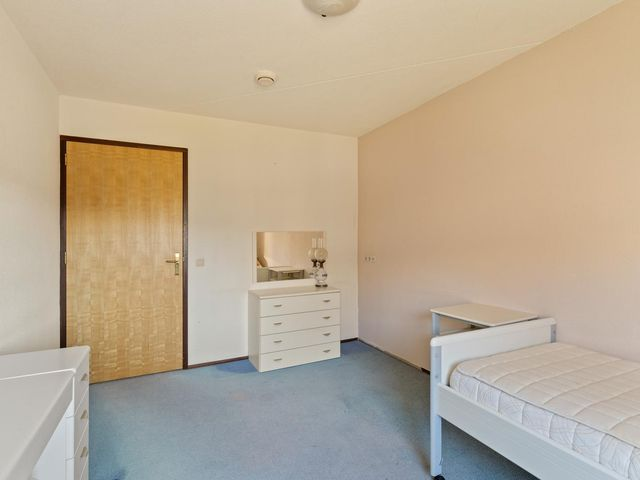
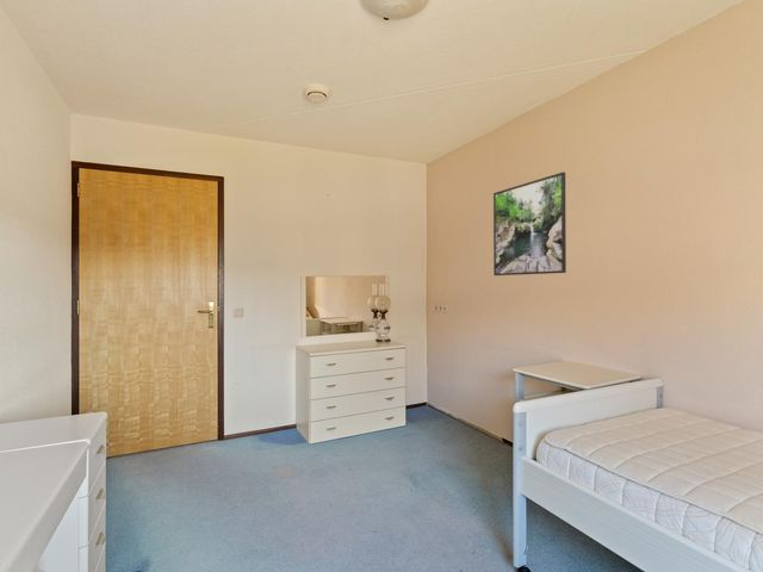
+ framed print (526, 229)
